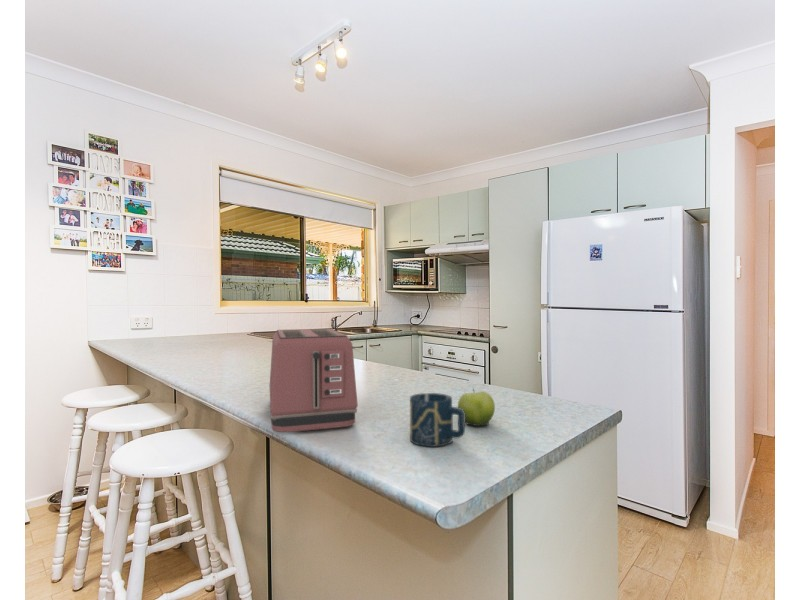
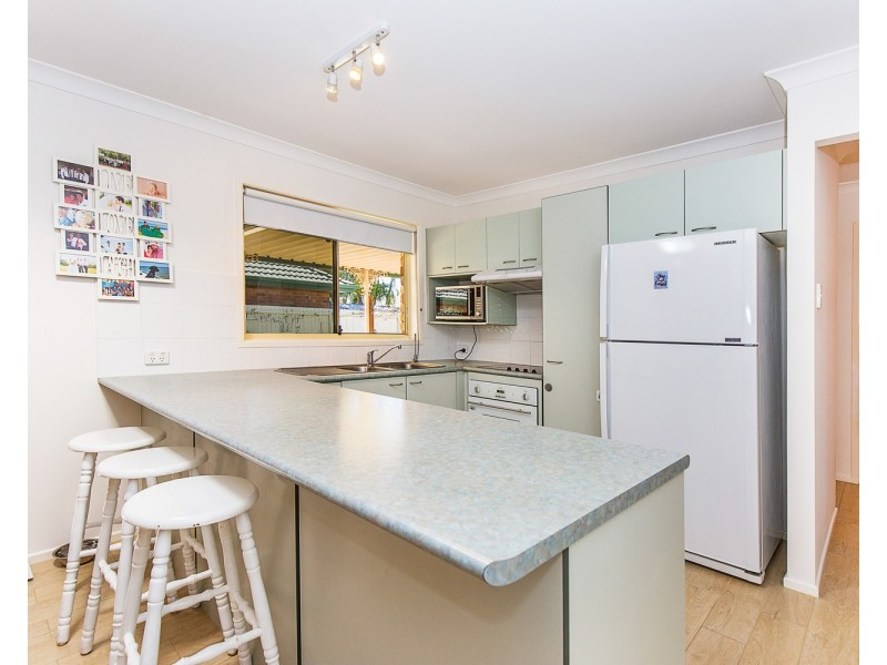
- fruit (476, 406)
- cup (437, 419)
- toaster (309, 372)
